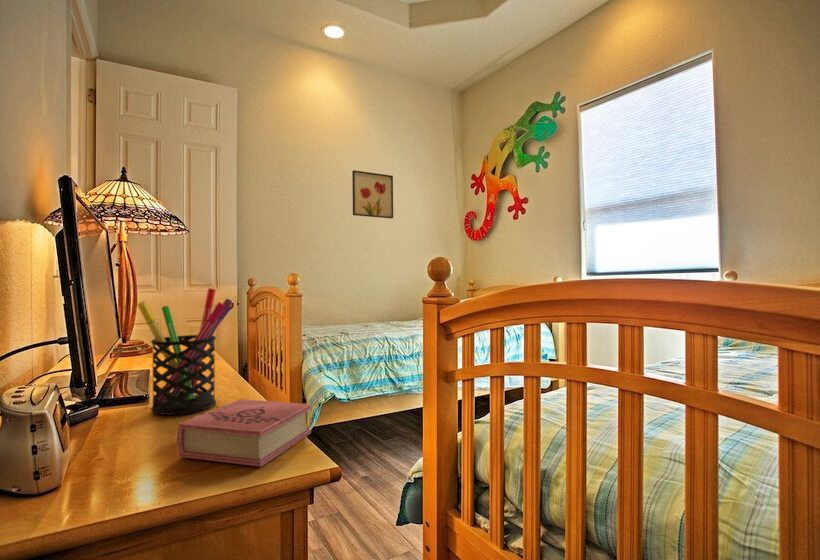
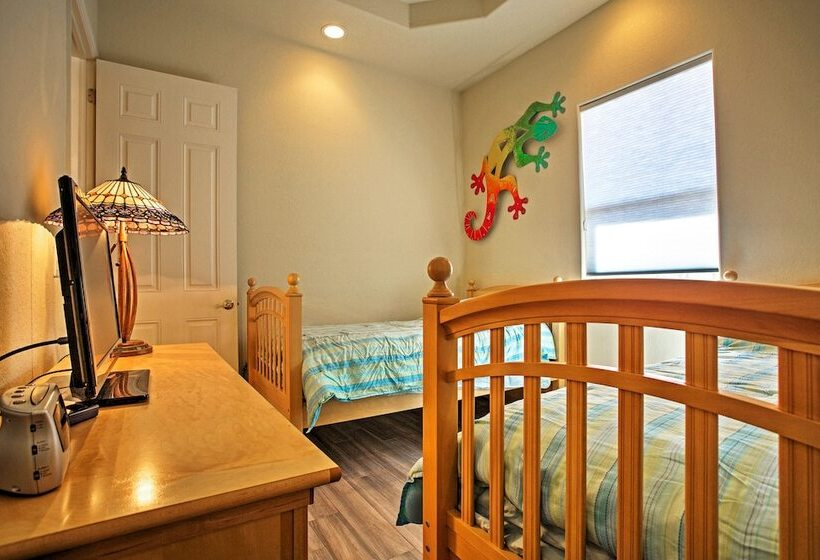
- pen holder (184, 345)
- book (247, 428)
- wall art (372, 195)
